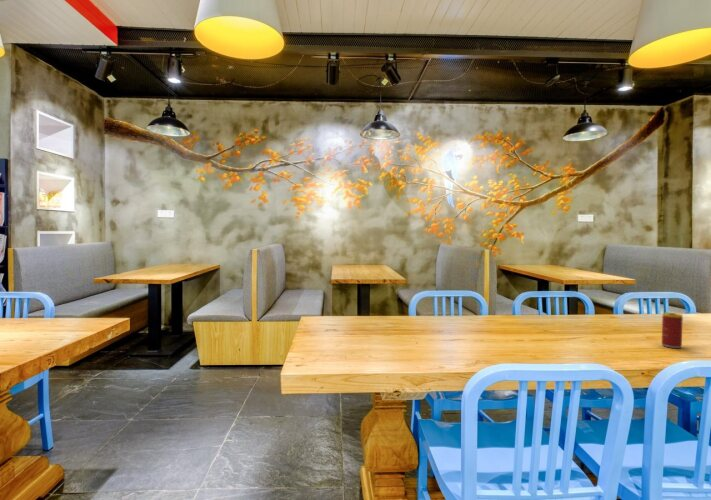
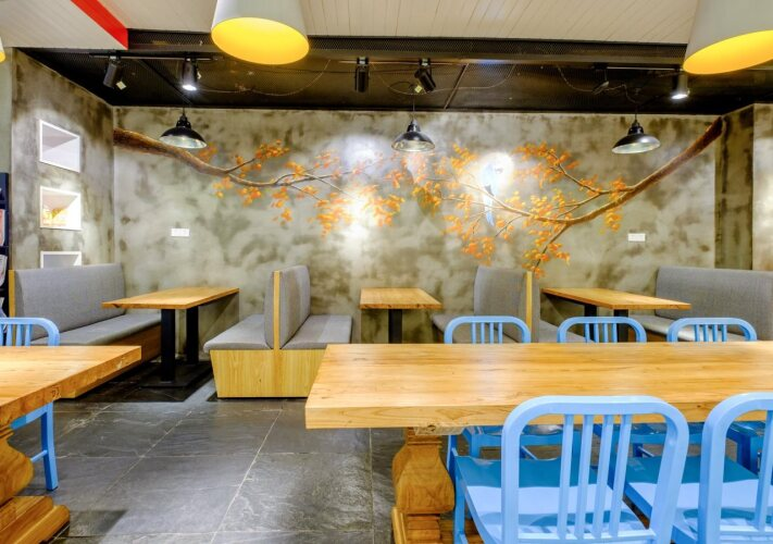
- beverage can (672, 329)
